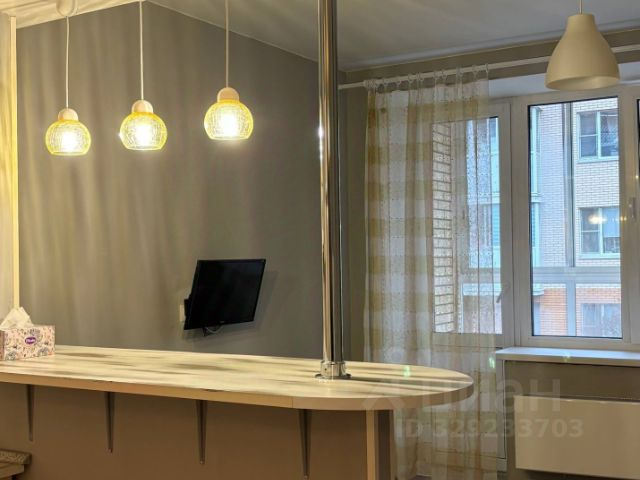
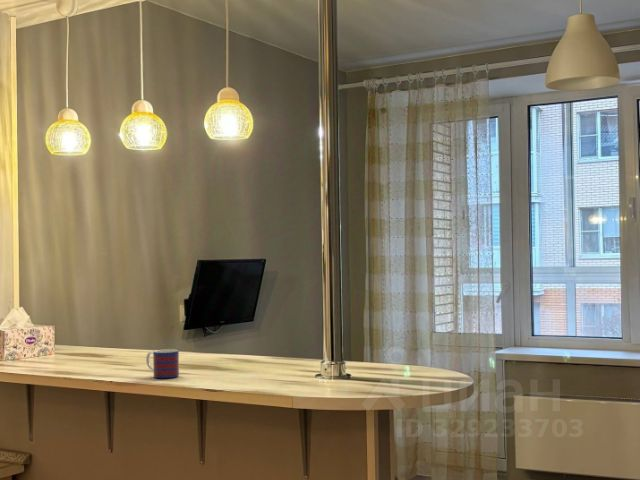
+ mug (161, 363)
